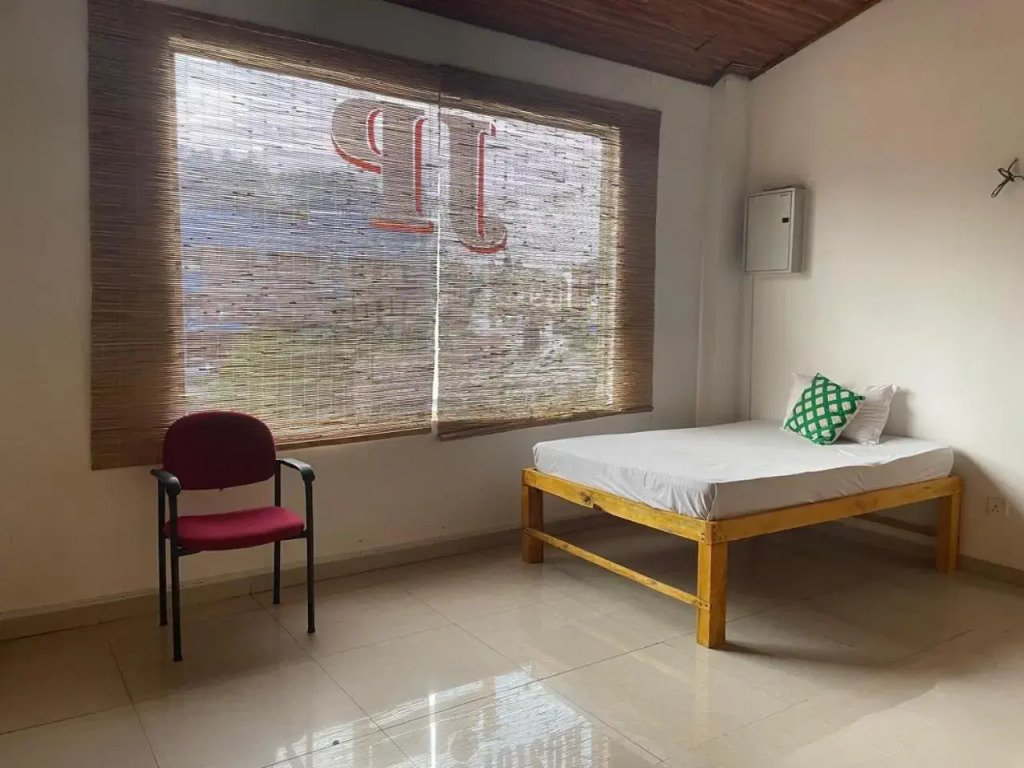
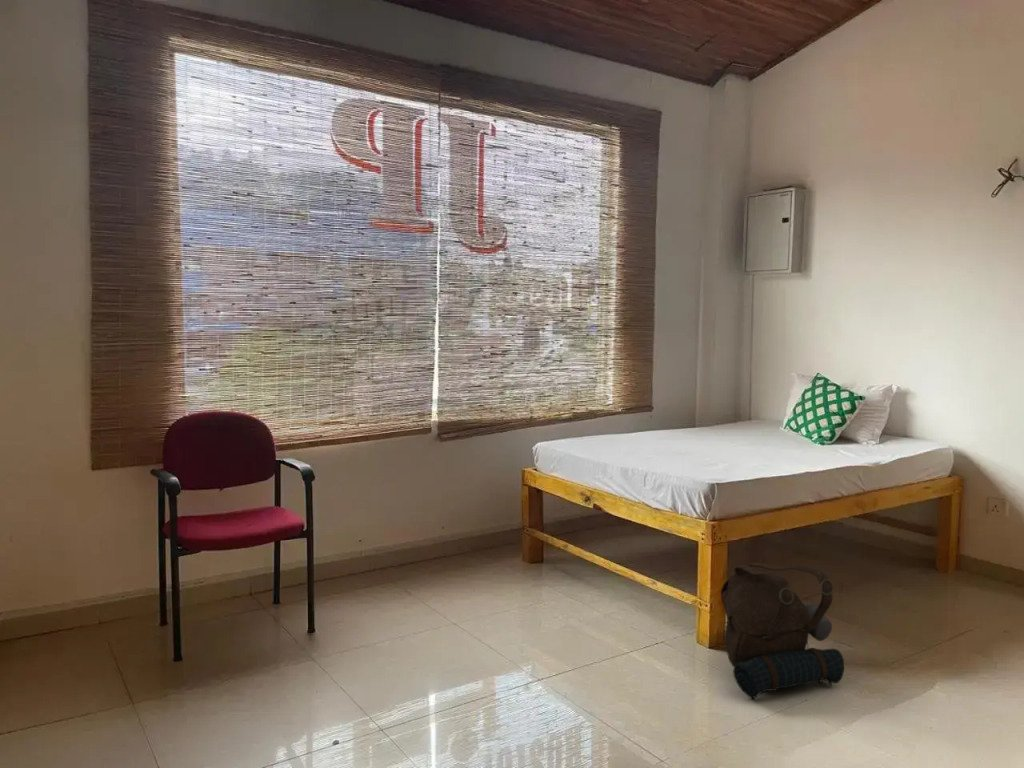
+ backpack (767, 616)
